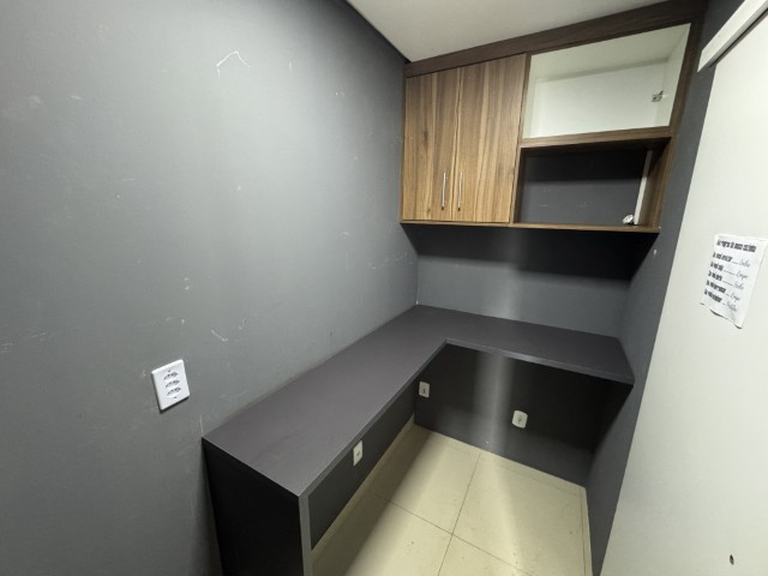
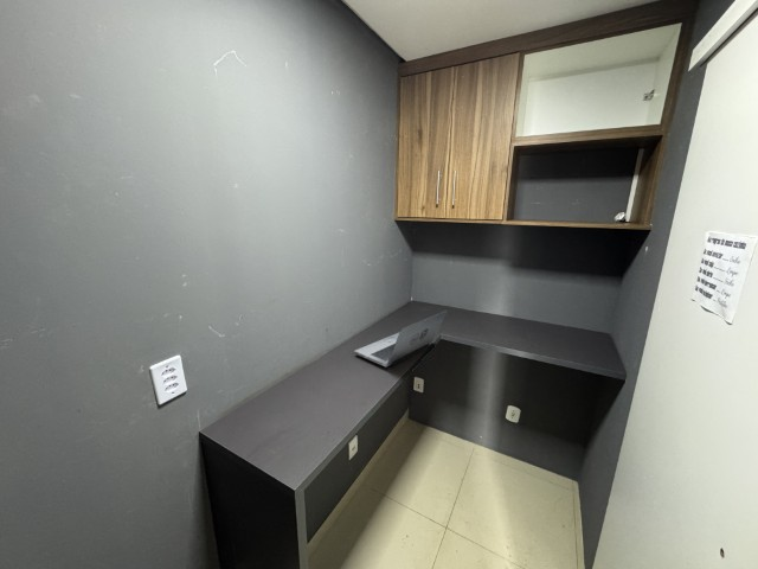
+ laptop (402, 332)
